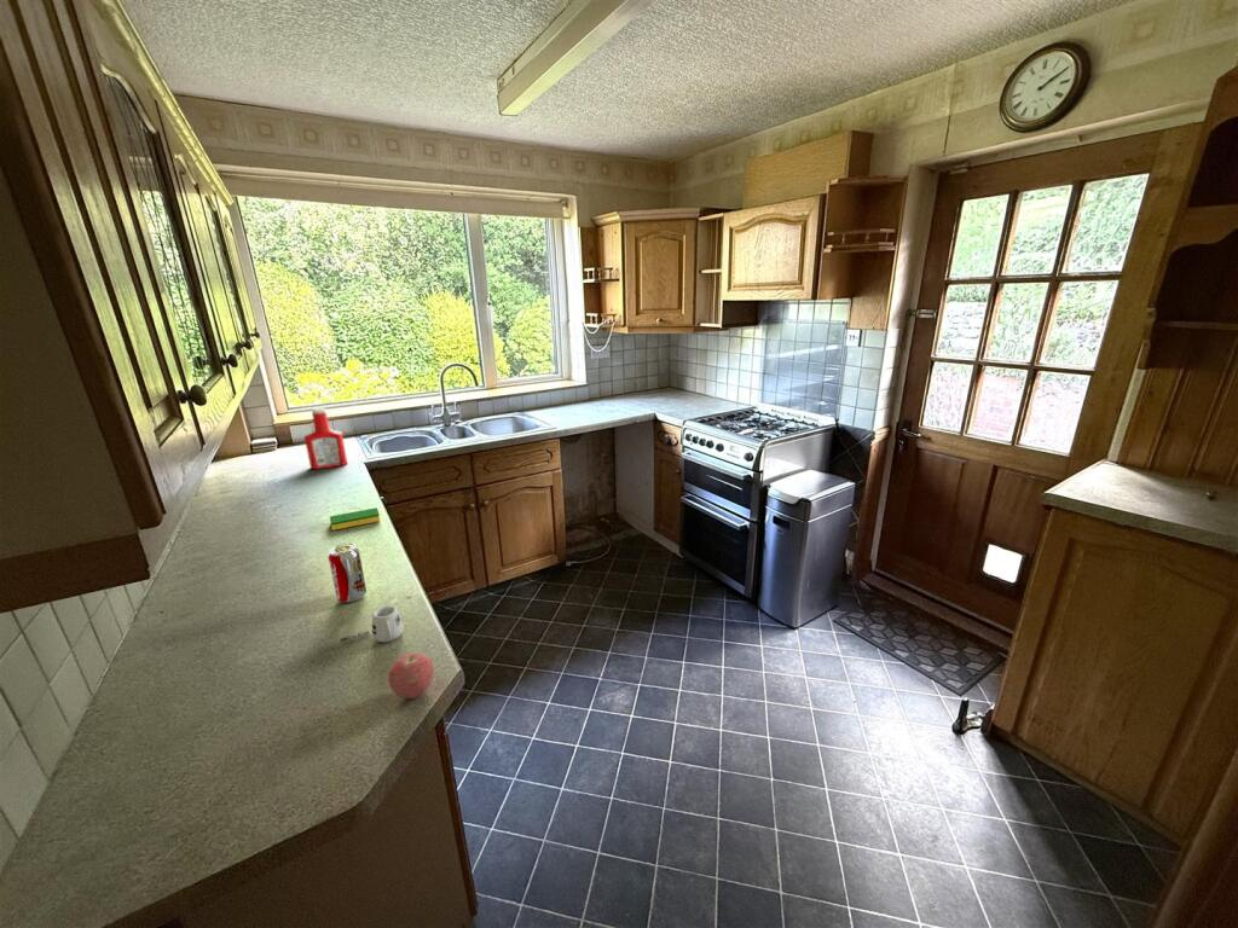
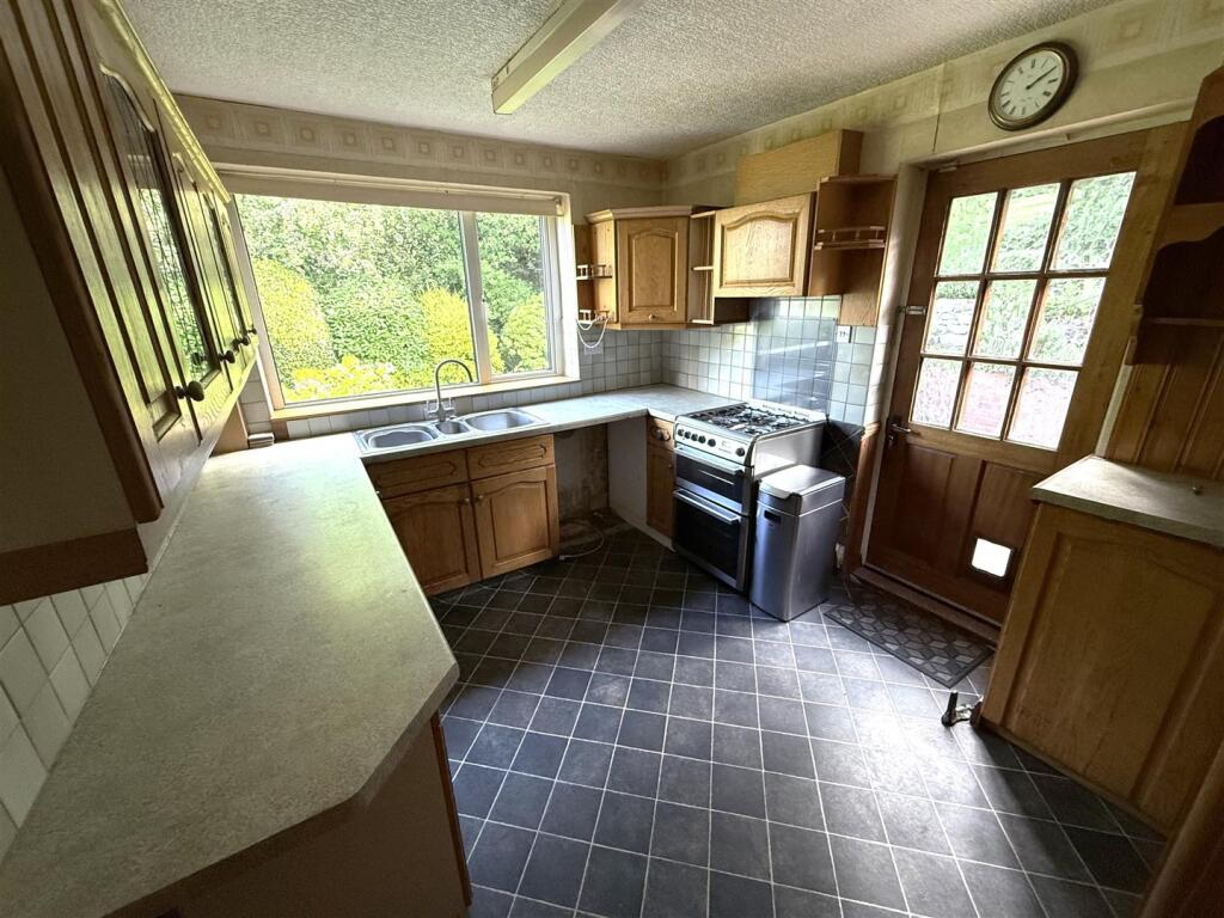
- soap bottle (323, 437)
- beverage can (347, 573)
- dish sponge (354, 518)
- mug (372, 630)
- apple (411, 674)
